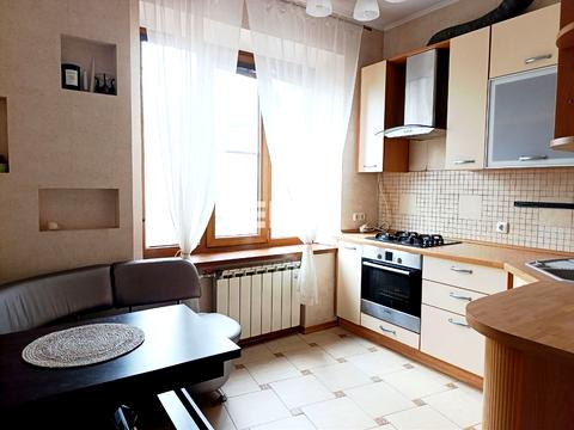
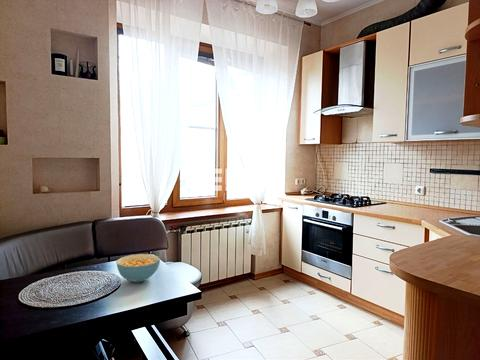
+ cereal bowl (138, 269)
